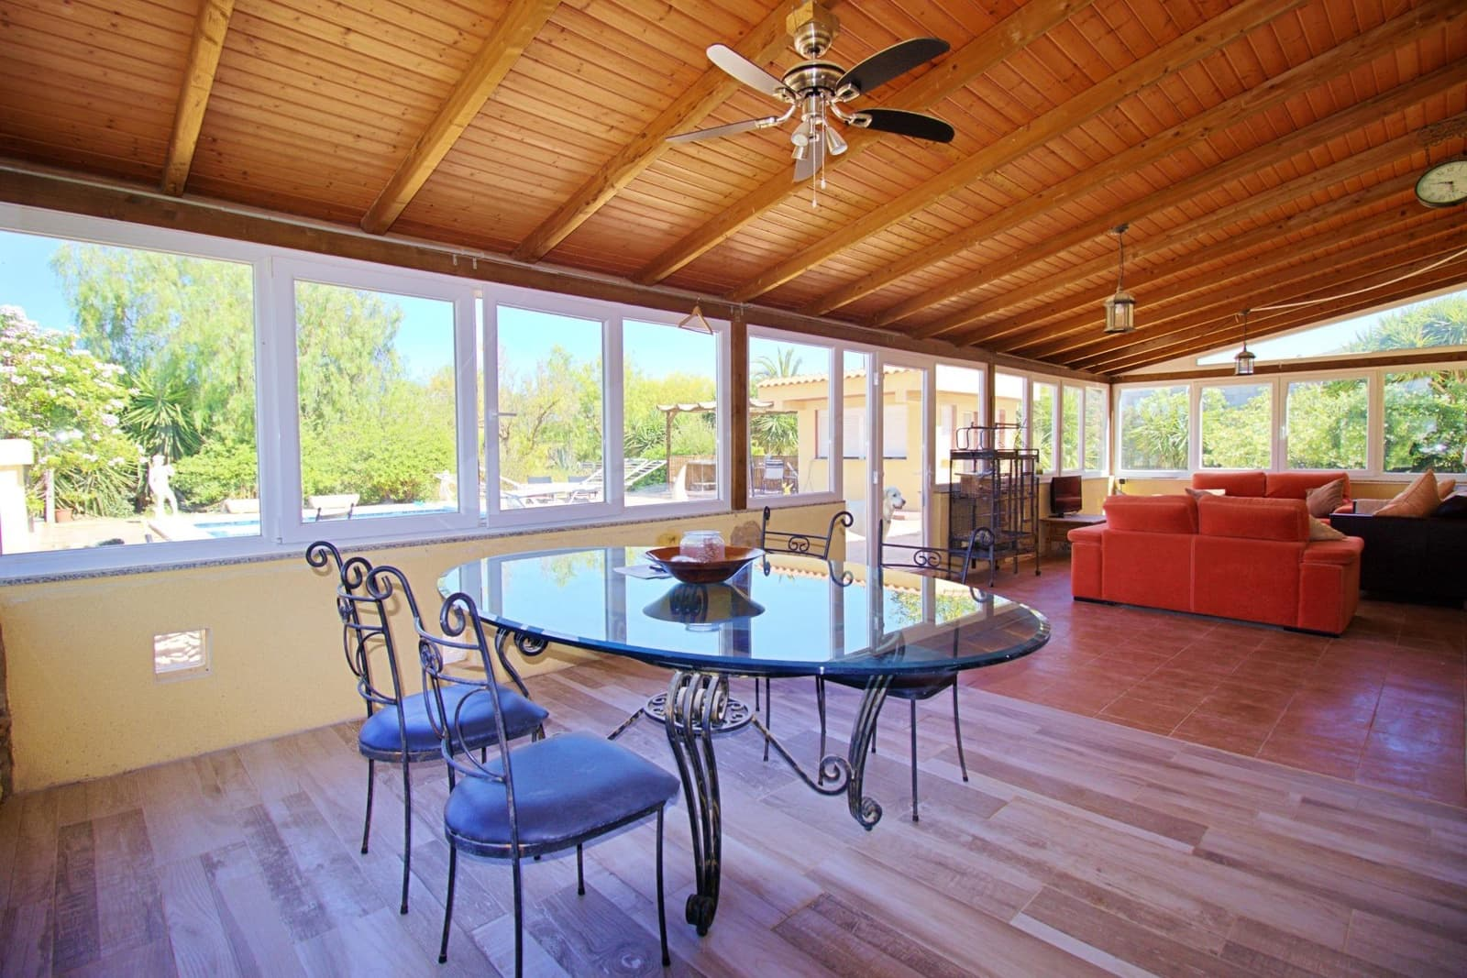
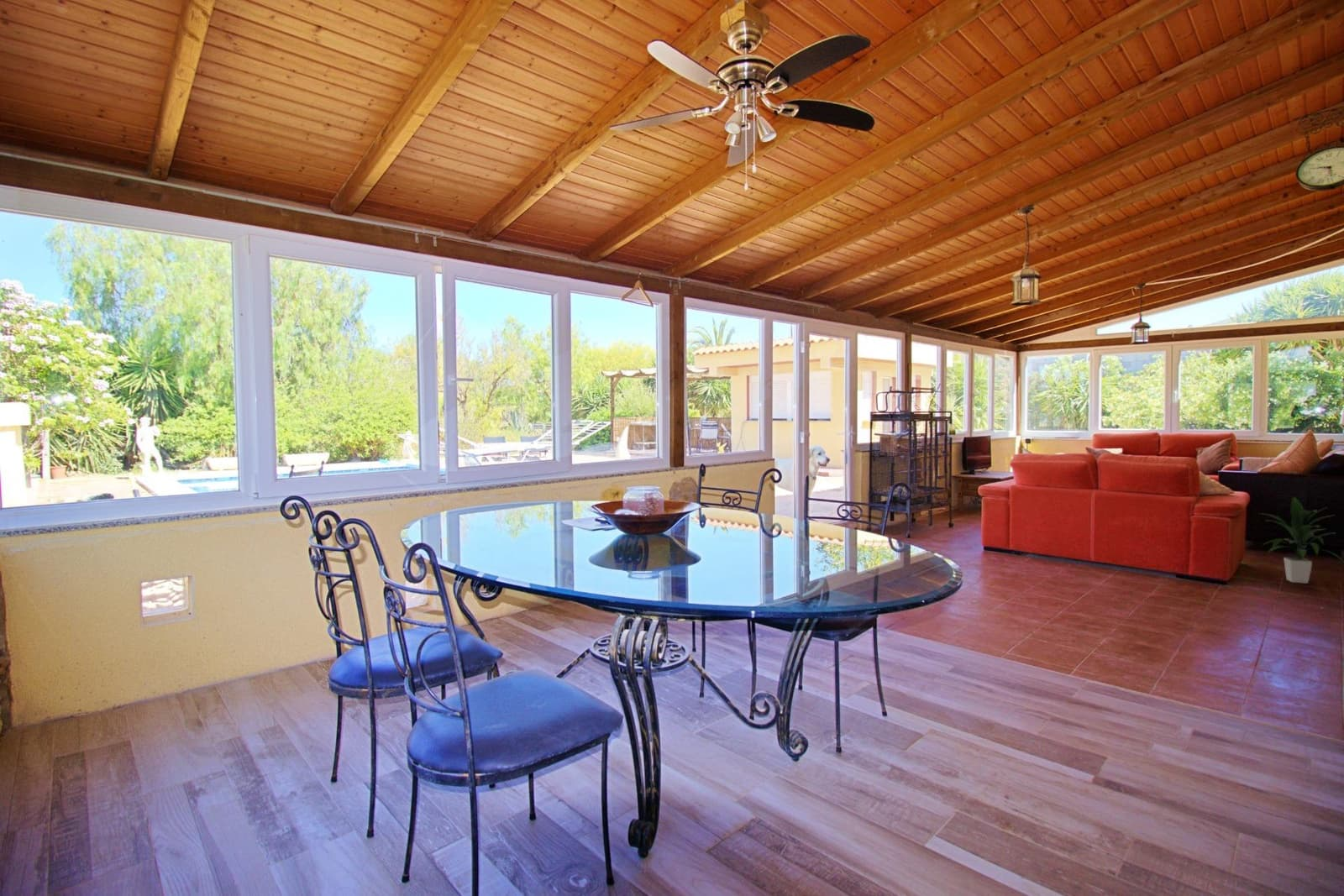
+ indoor plant (1302, 540)
